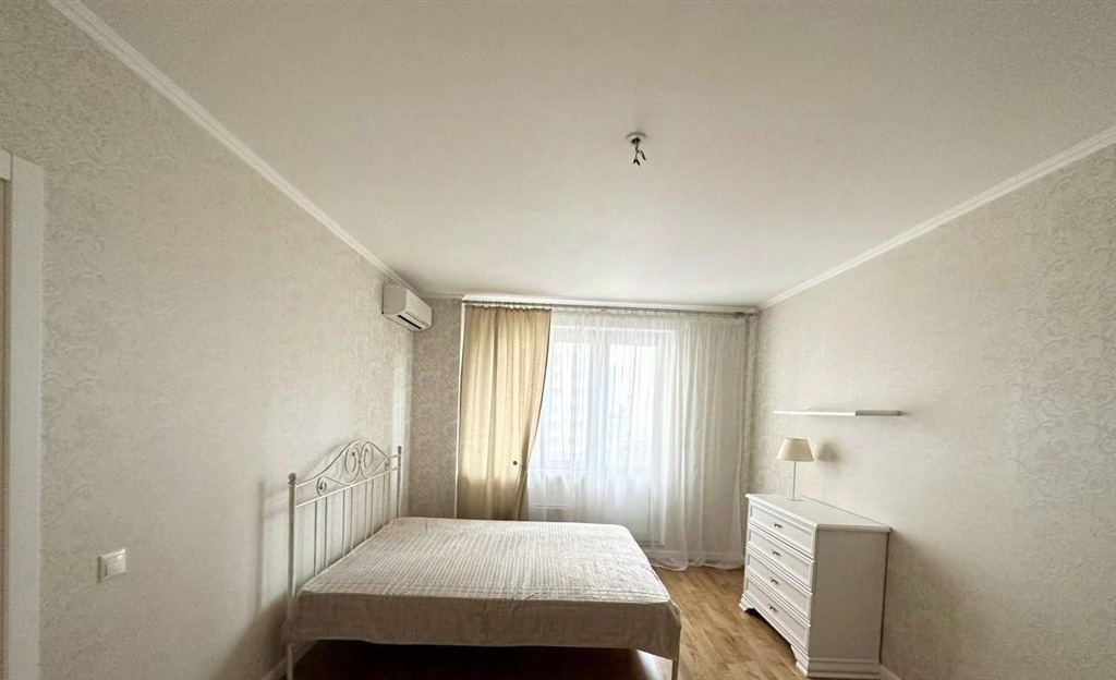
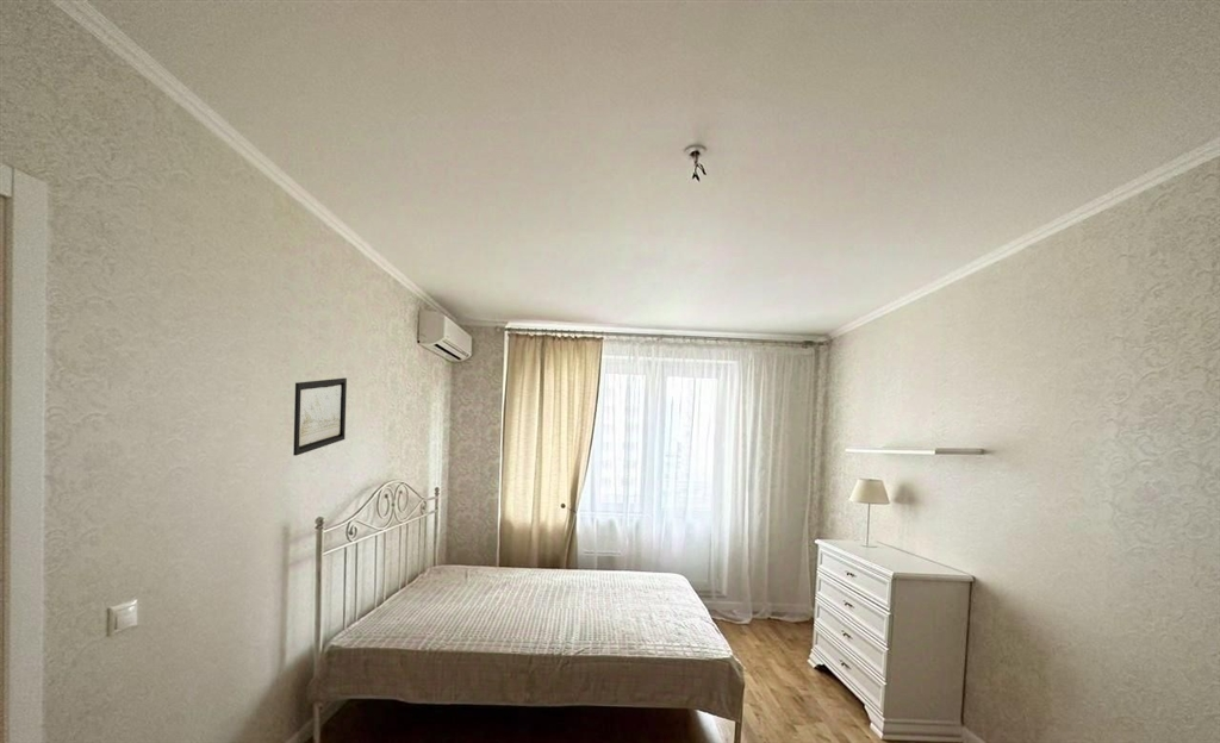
+ wall art (322, 413)
